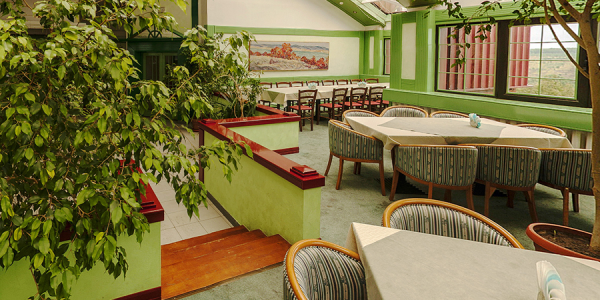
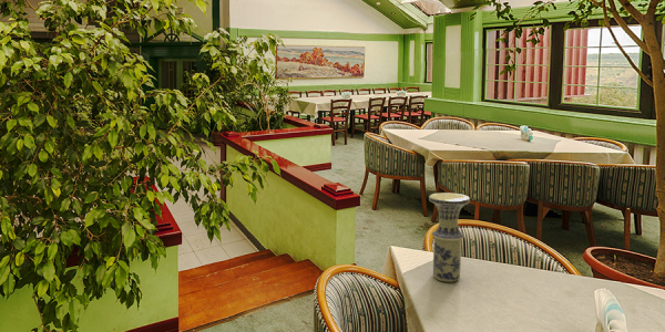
+ vase (447, 237)
